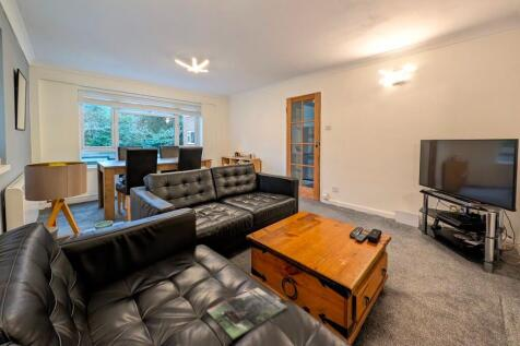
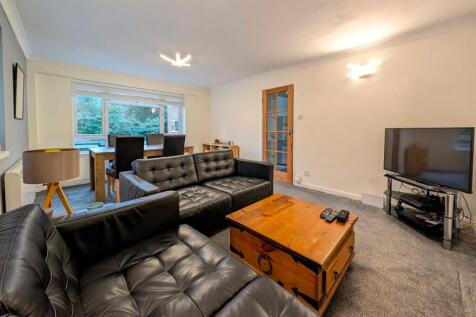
- magazine (247, 309)
